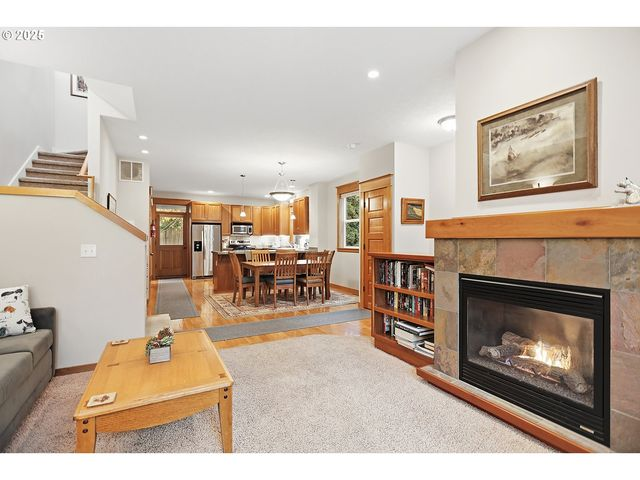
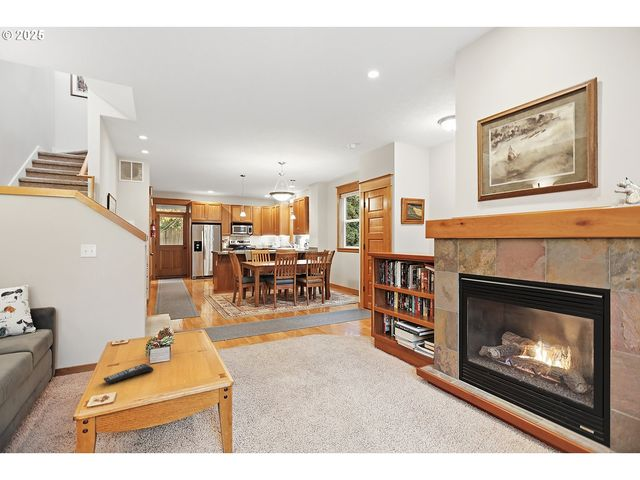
+ remote control (129, 373)
